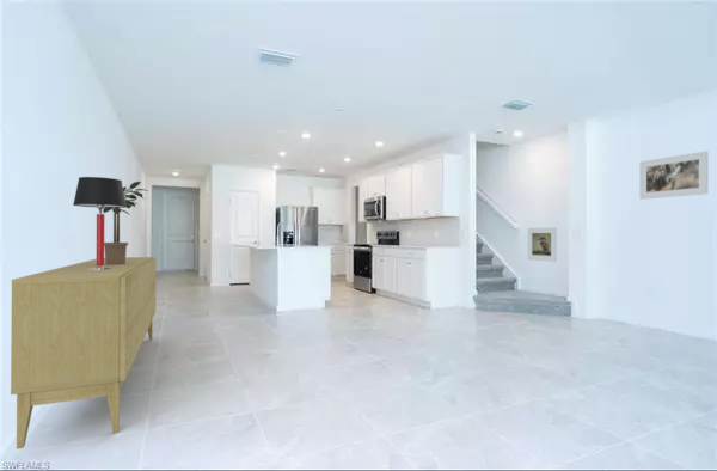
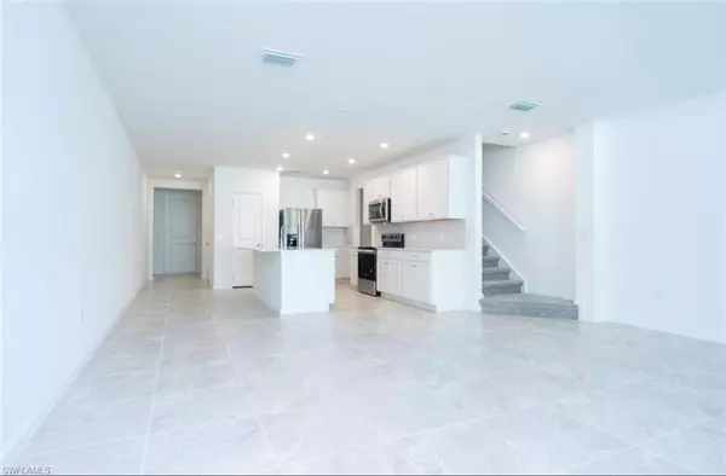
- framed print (541, 244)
- table lamp (100, 224)
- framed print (672, 176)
- potted plant (118, 222)
- sideboard (109, 319)
